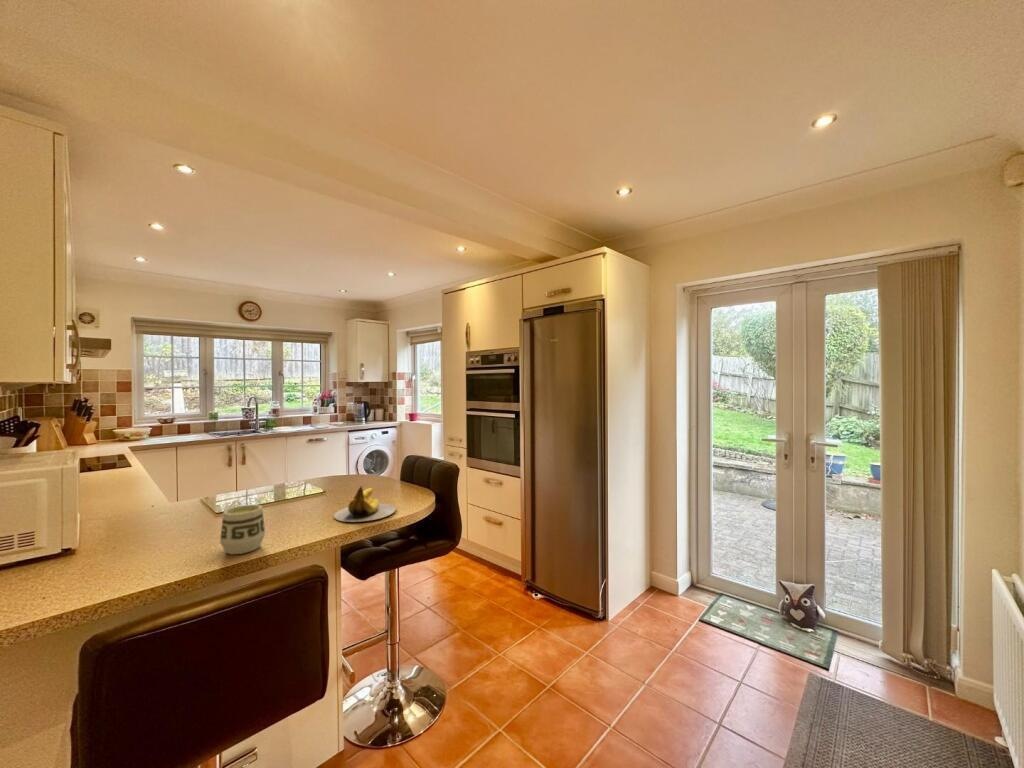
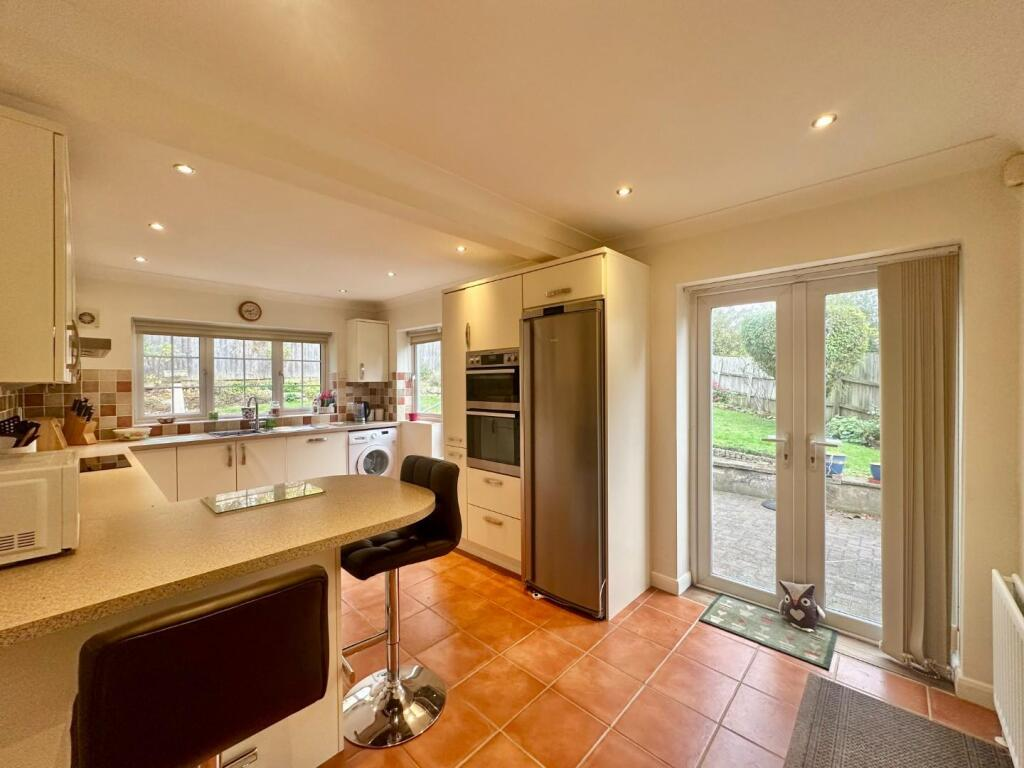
- banana (365, 497)
- cup (243, 528)
